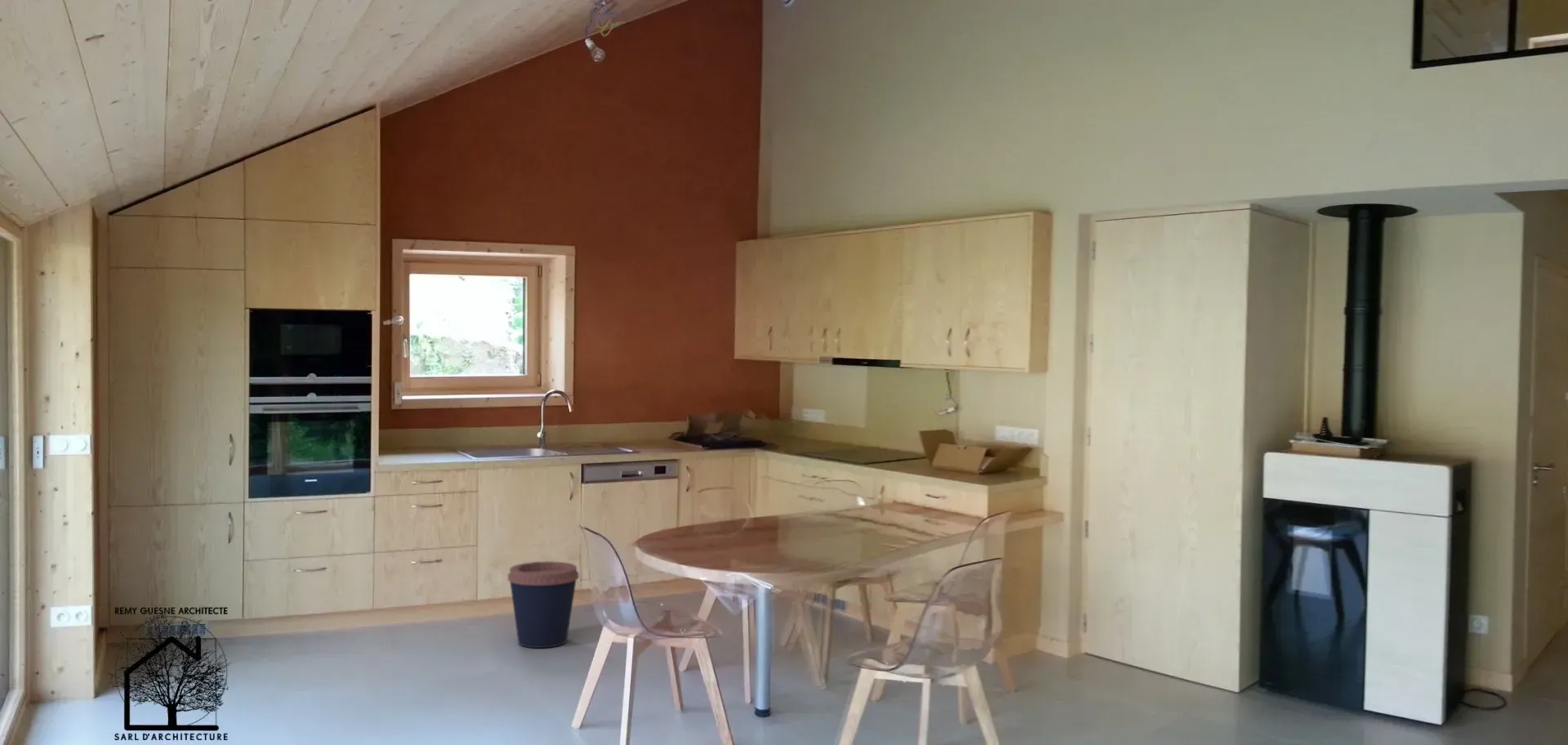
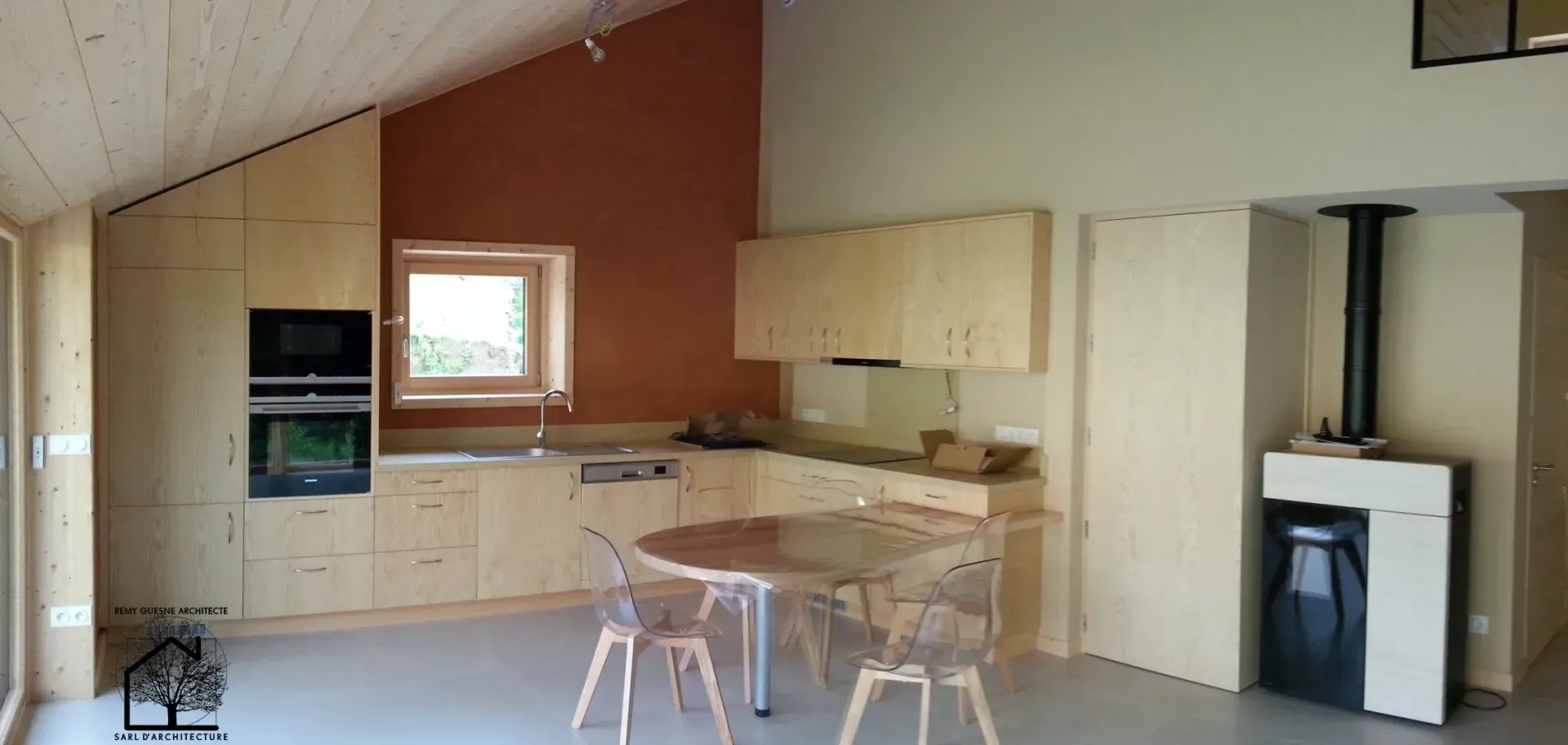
- coffee cup (543, 604)
